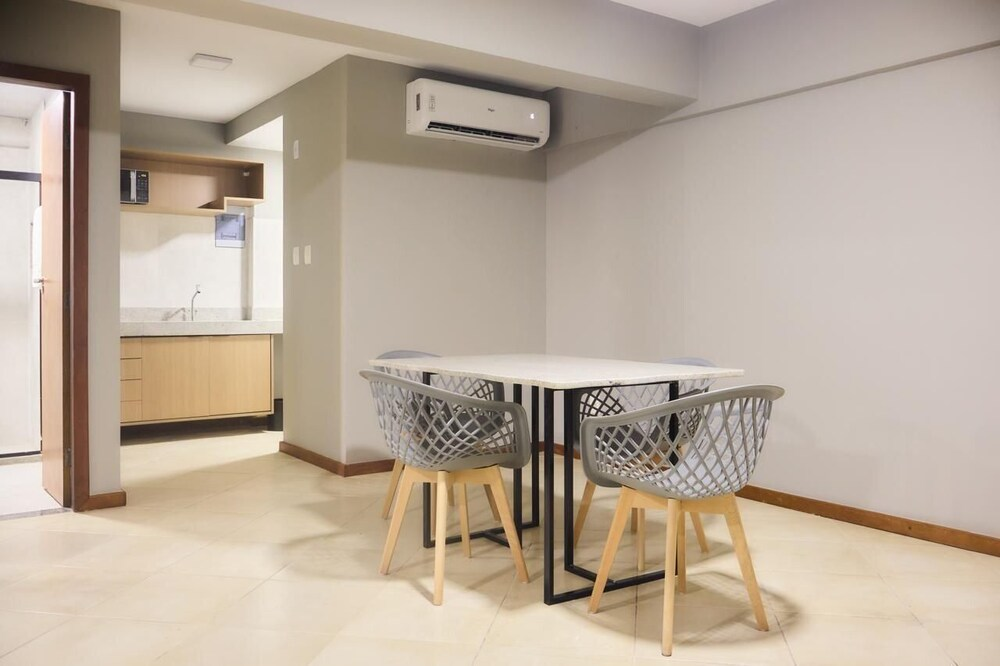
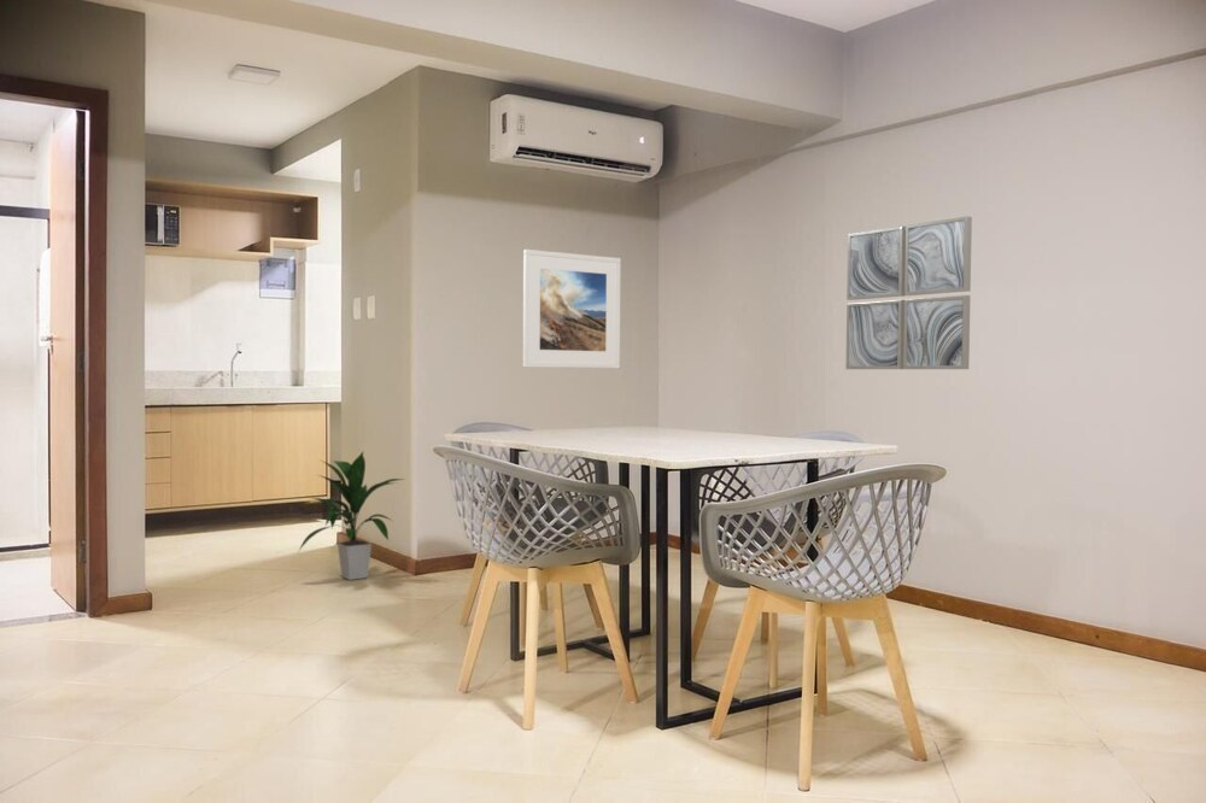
+ wall art (904, 295)
+ indoor plant (349, 512)
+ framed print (573, 310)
